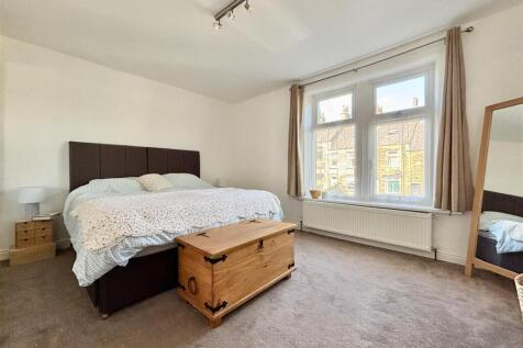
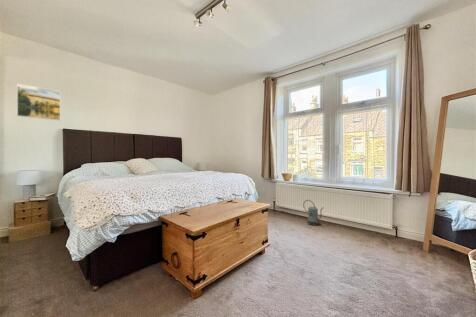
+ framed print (39, 103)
+ watering can (313, 212)
